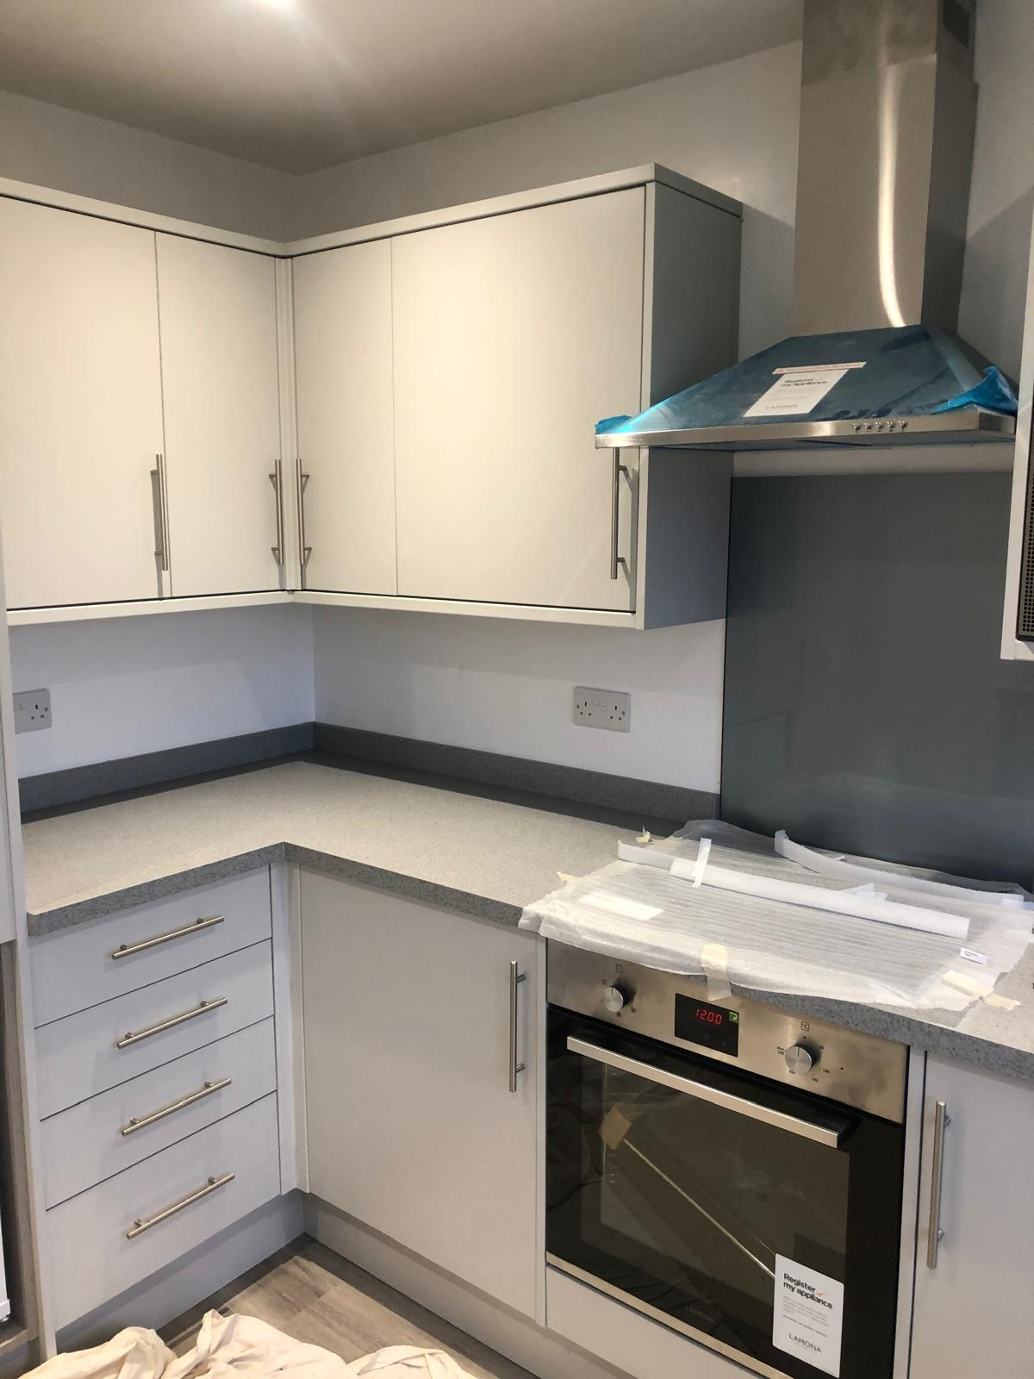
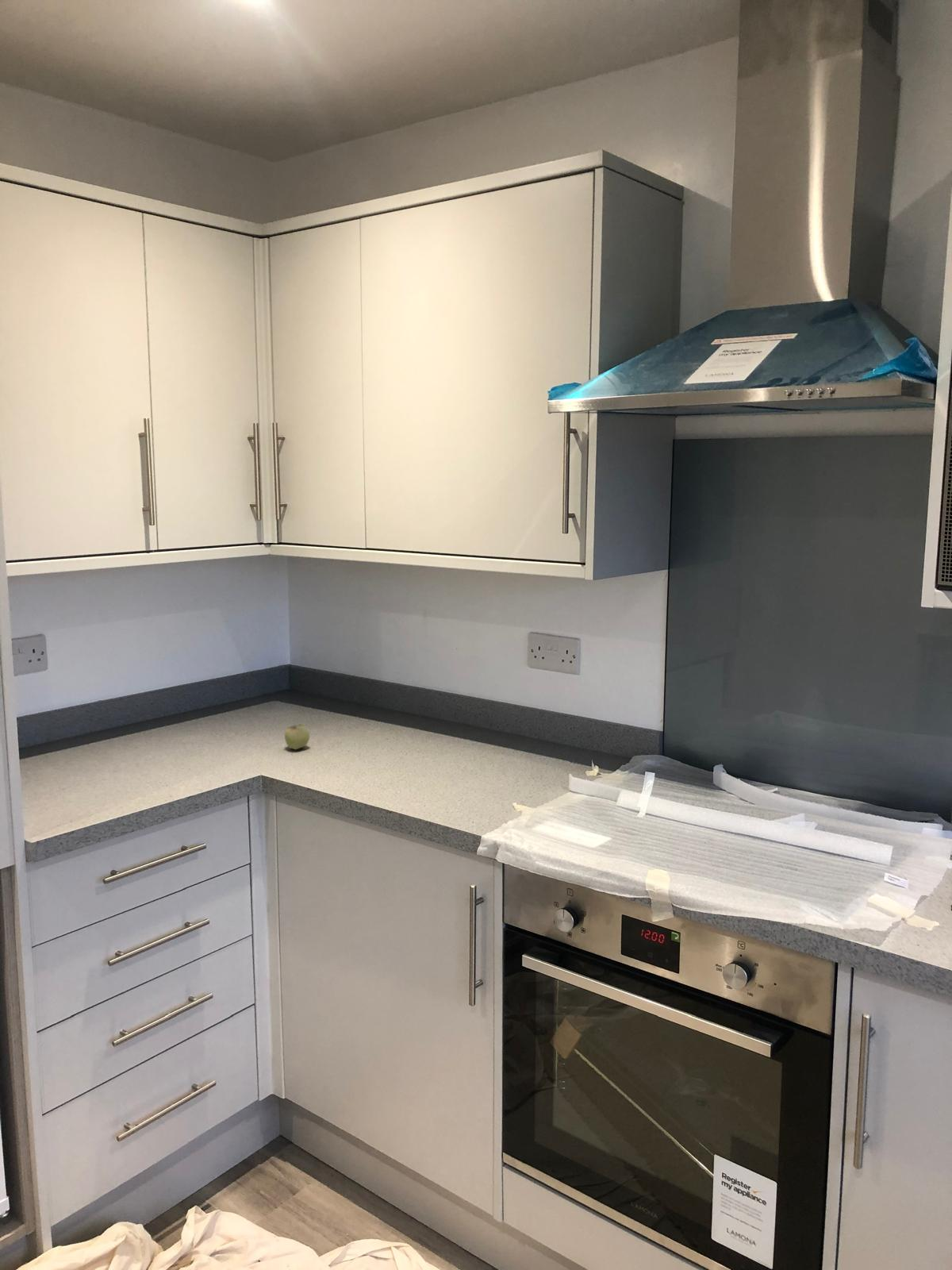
+ apple (298, 736)
